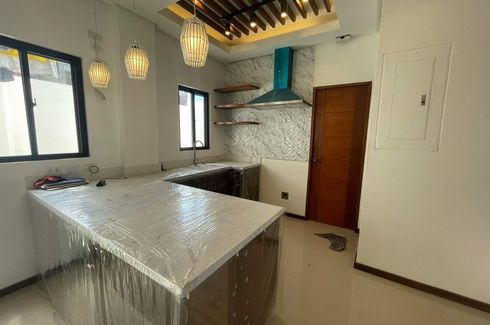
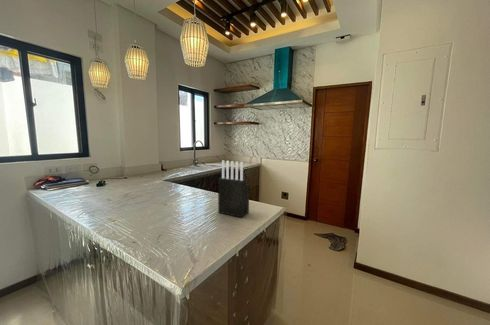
+ knife block (234, 186)
